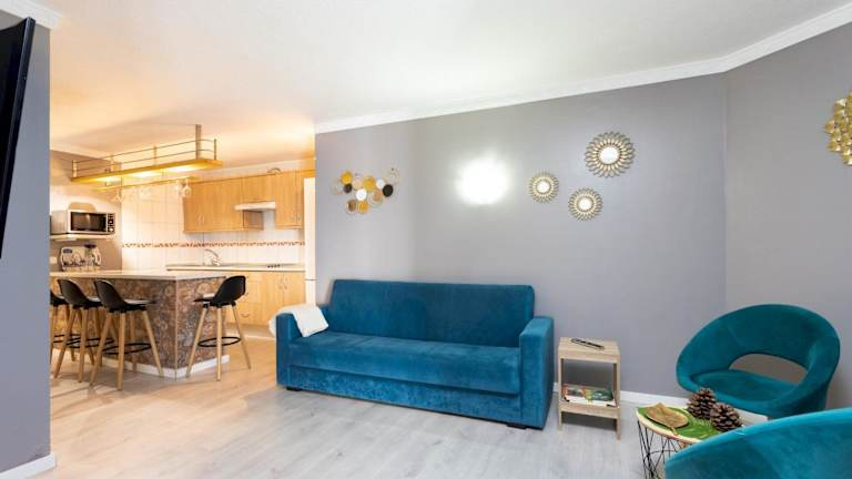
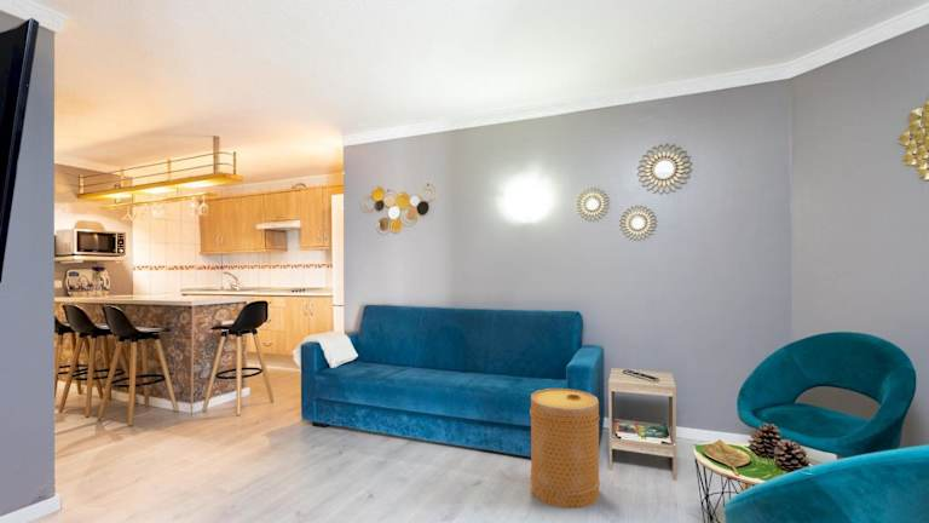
+ basket (564, 443)
